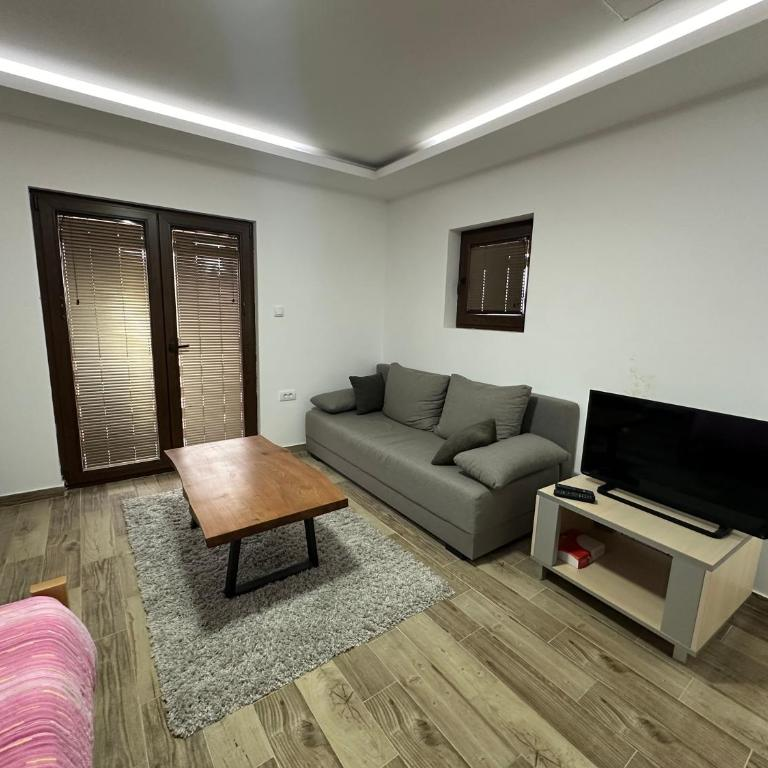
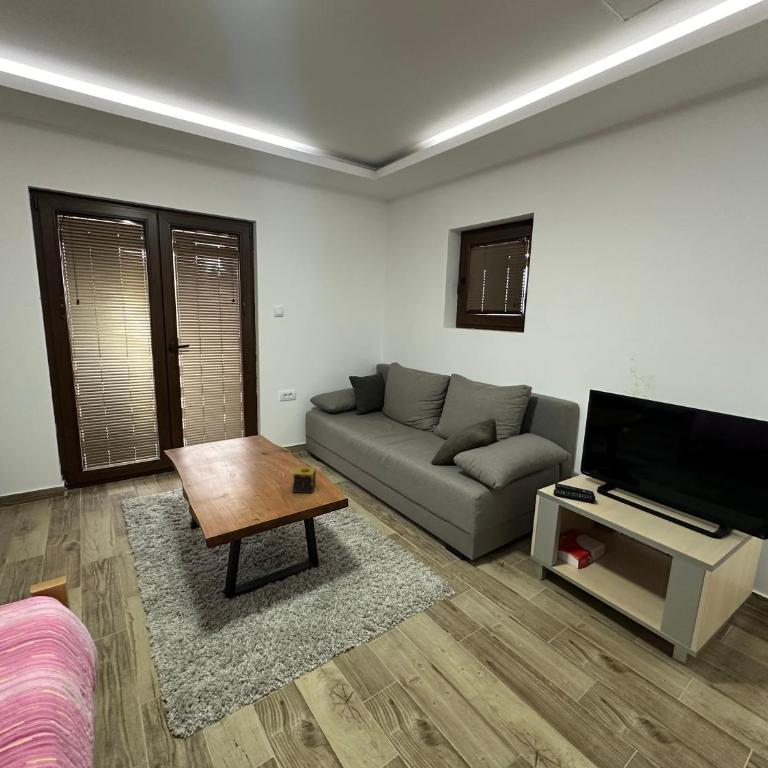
+ candle (304, 479)
